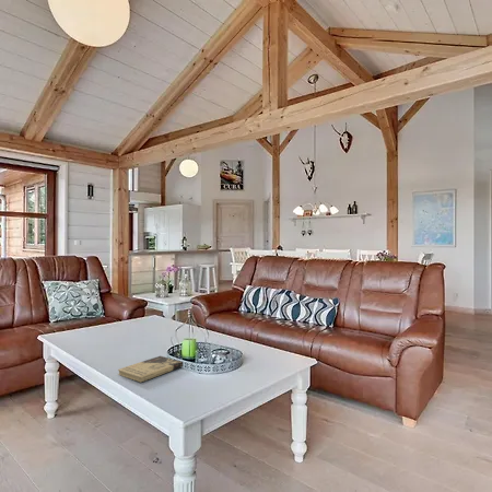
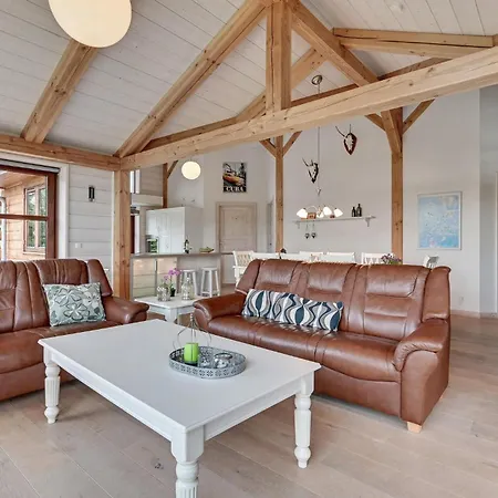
- book (151, 367)
